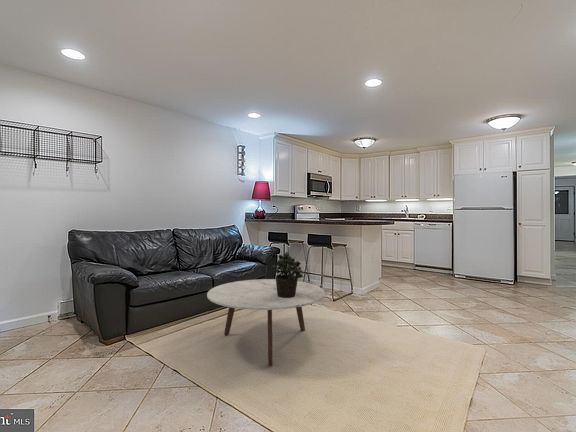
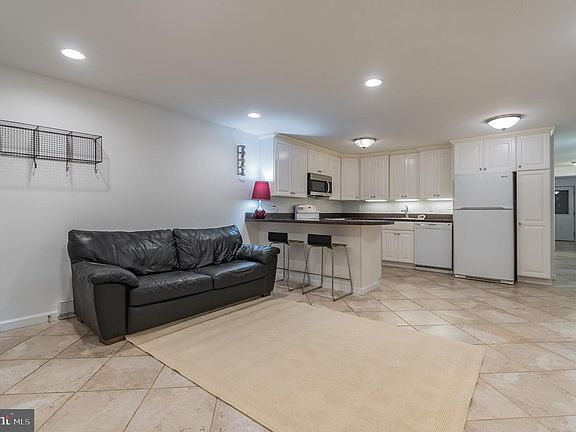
- coffee table (268, 316)
- potted plant (287, 273)
